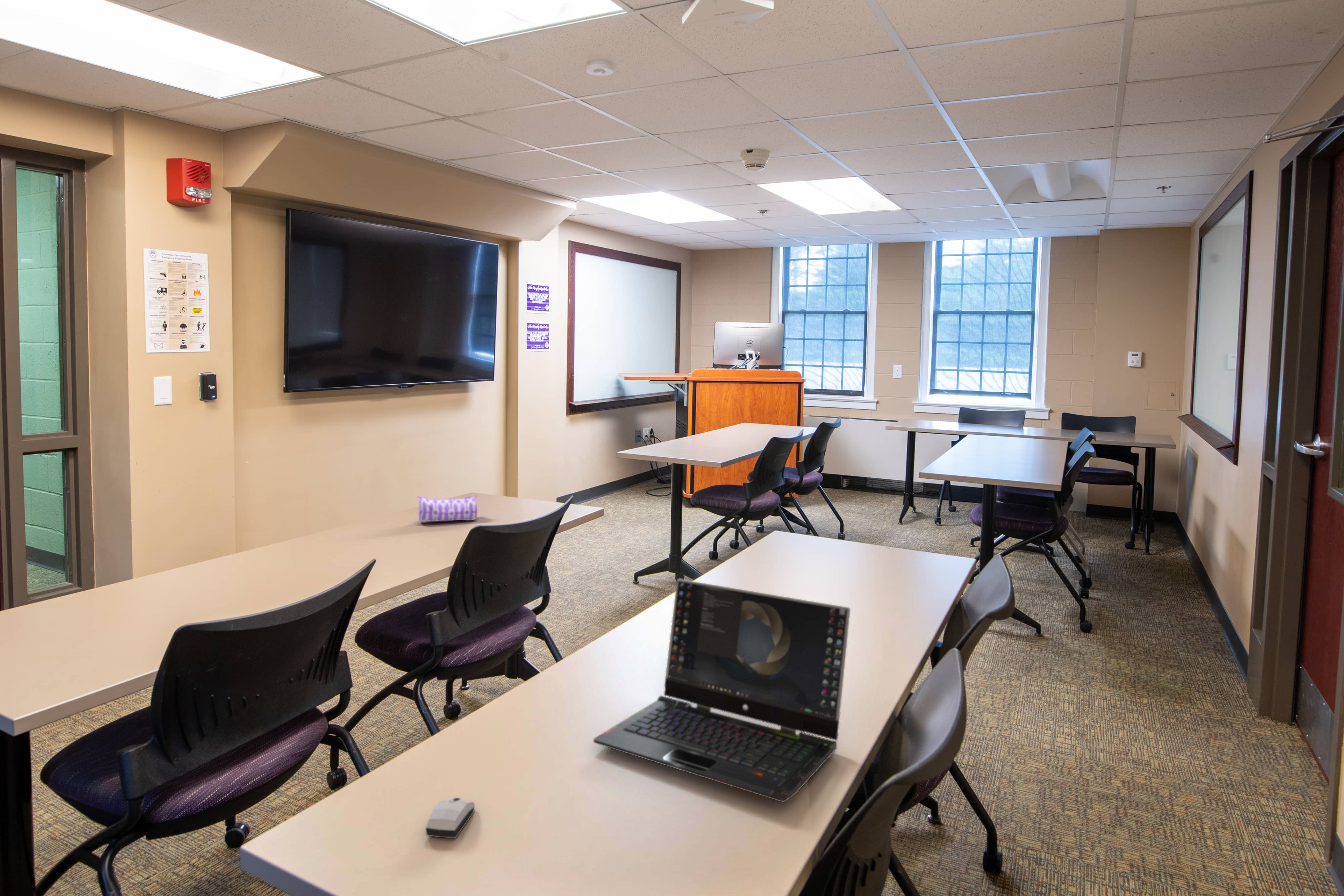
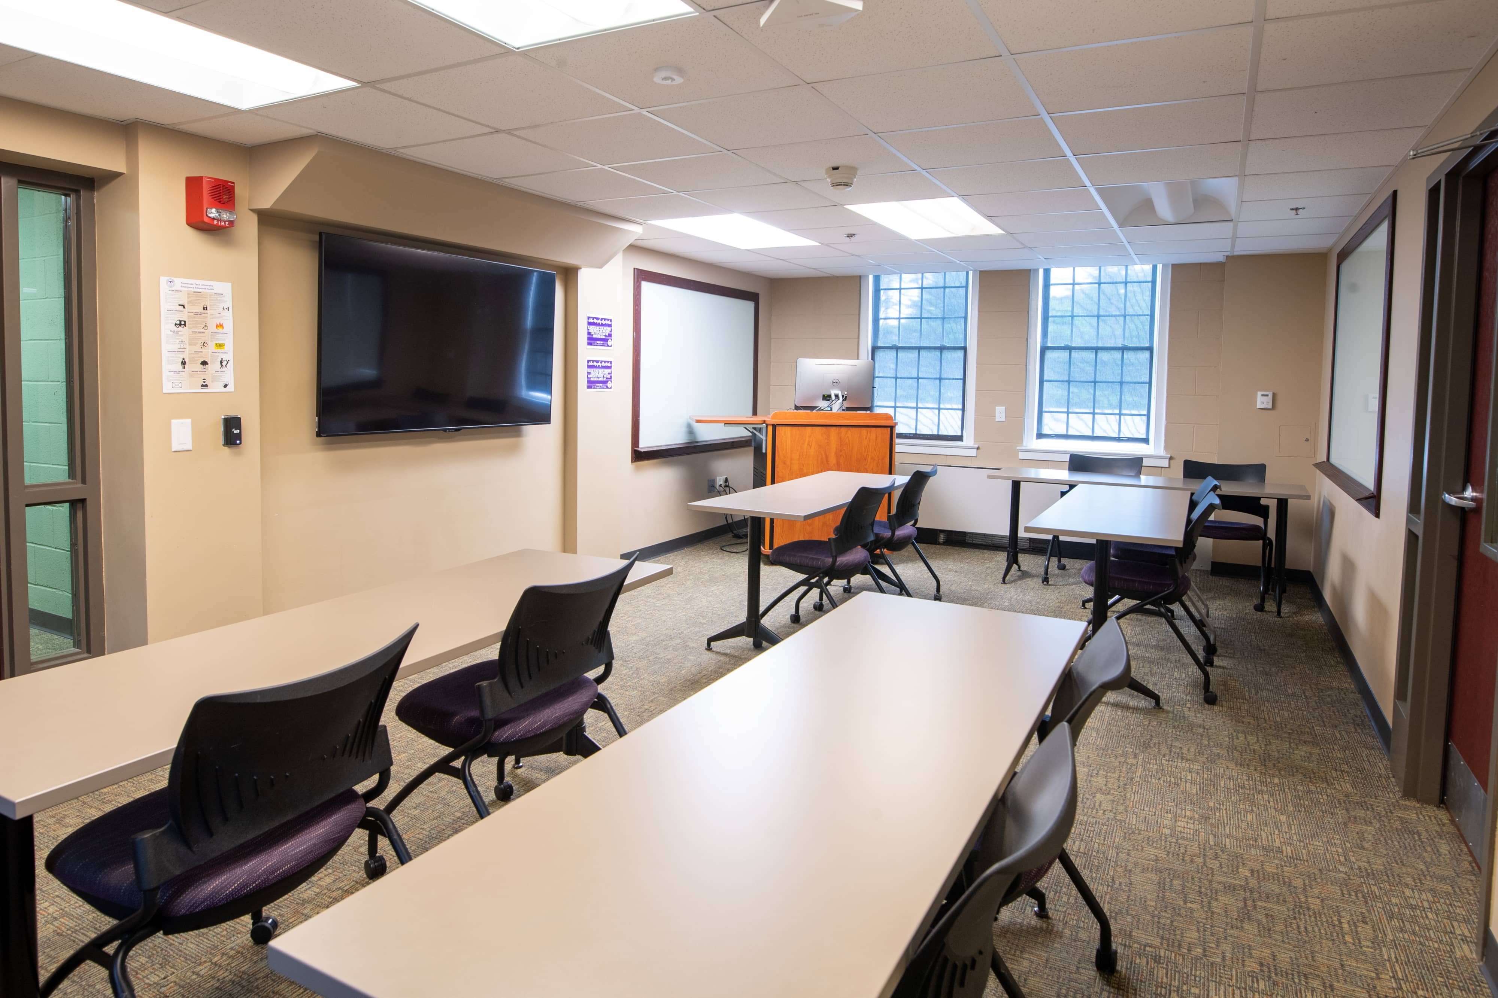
- laptop computer (723, 677)
- pencil case (448, 508)
- computer mouse (451, 813)
